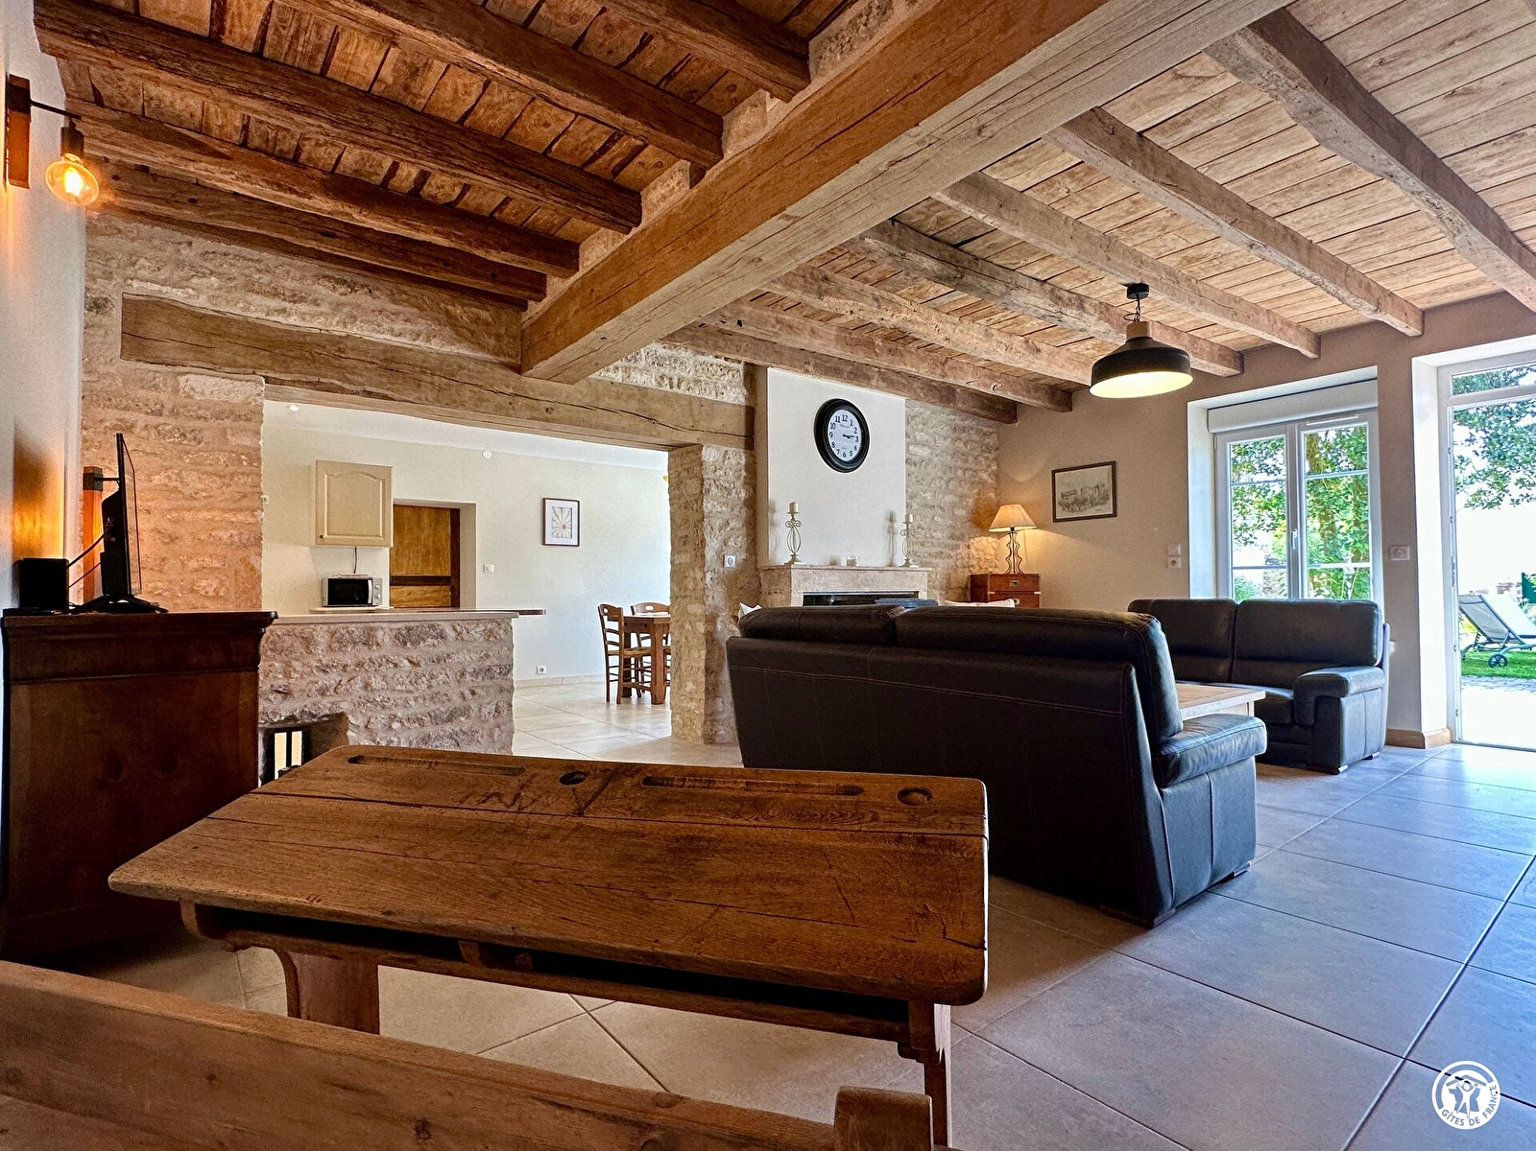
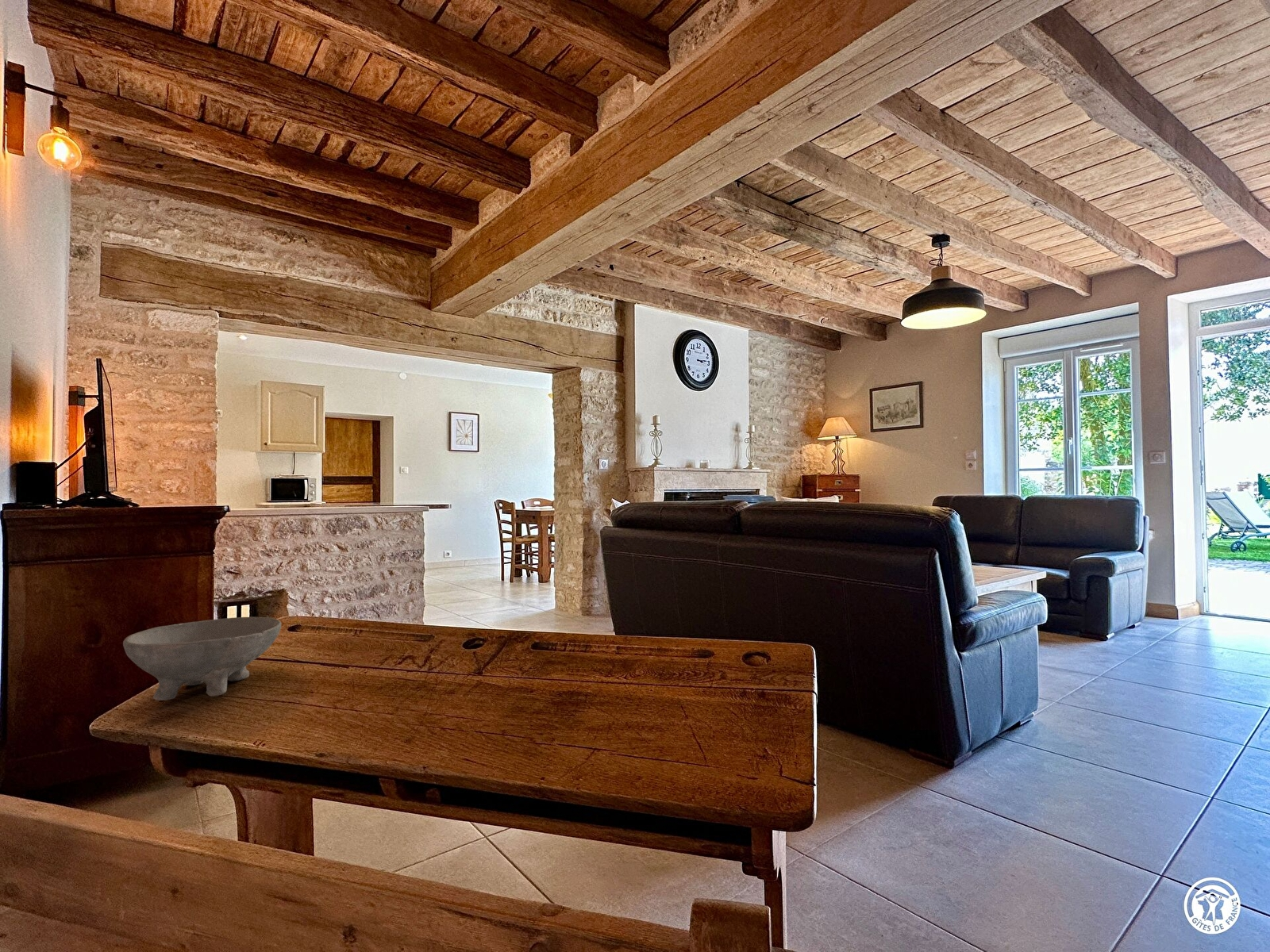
+ bowl (207, 658)
